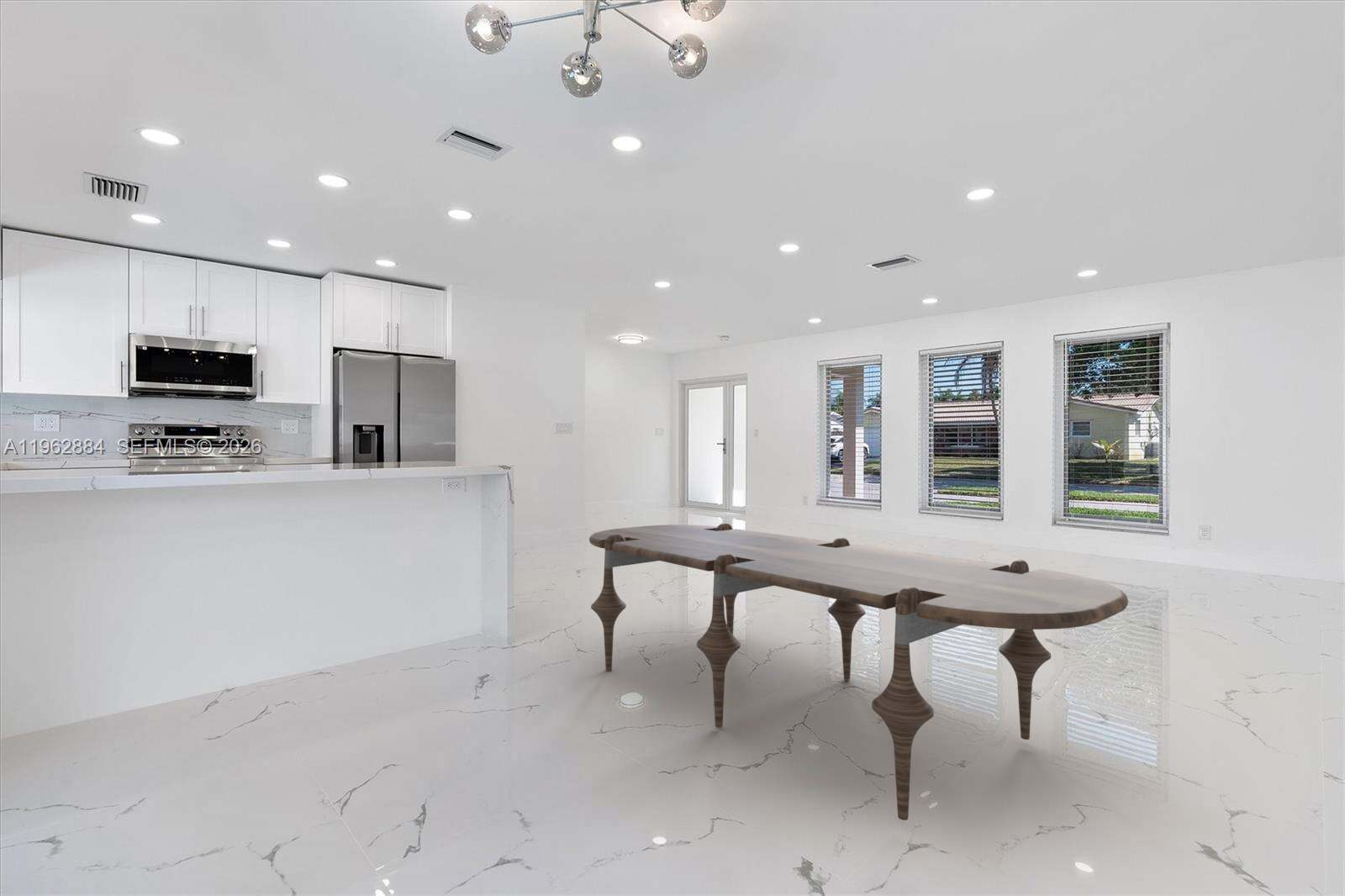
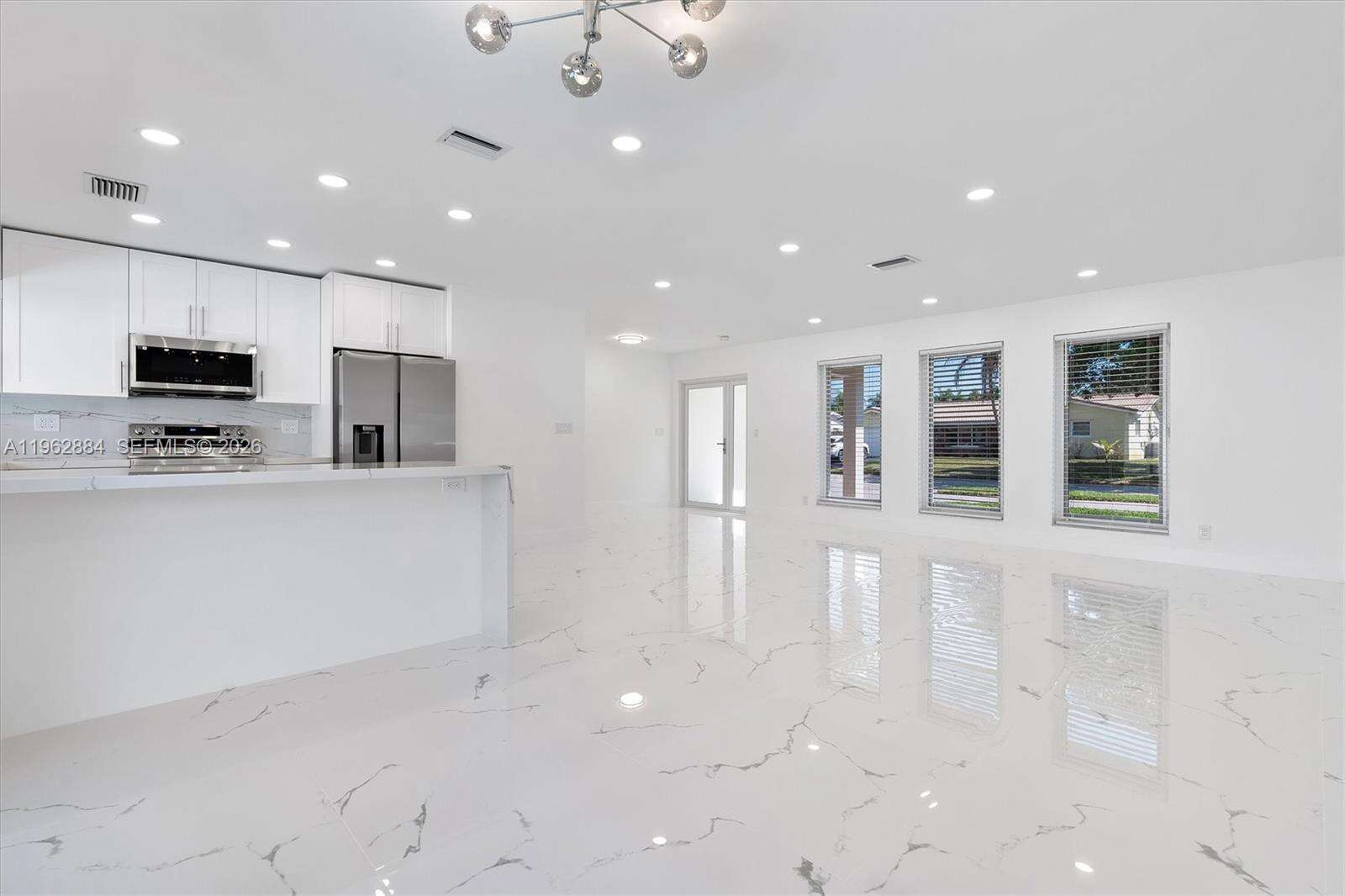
- dining table (796, 590)
